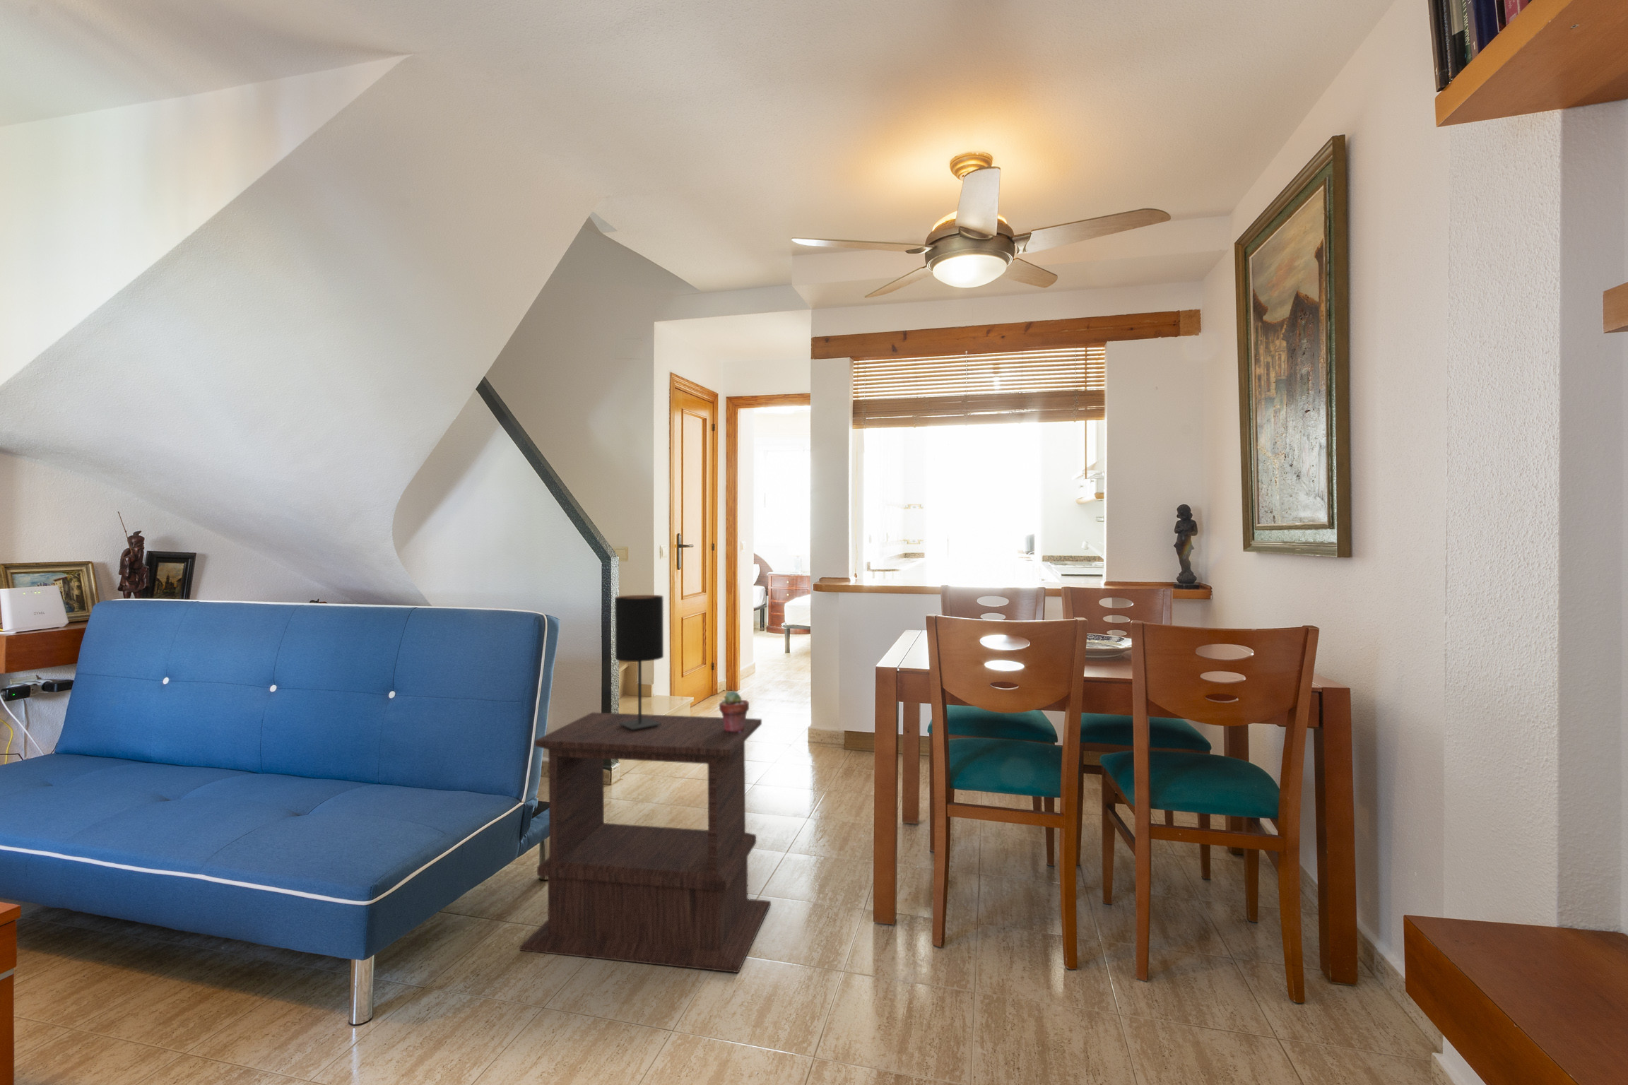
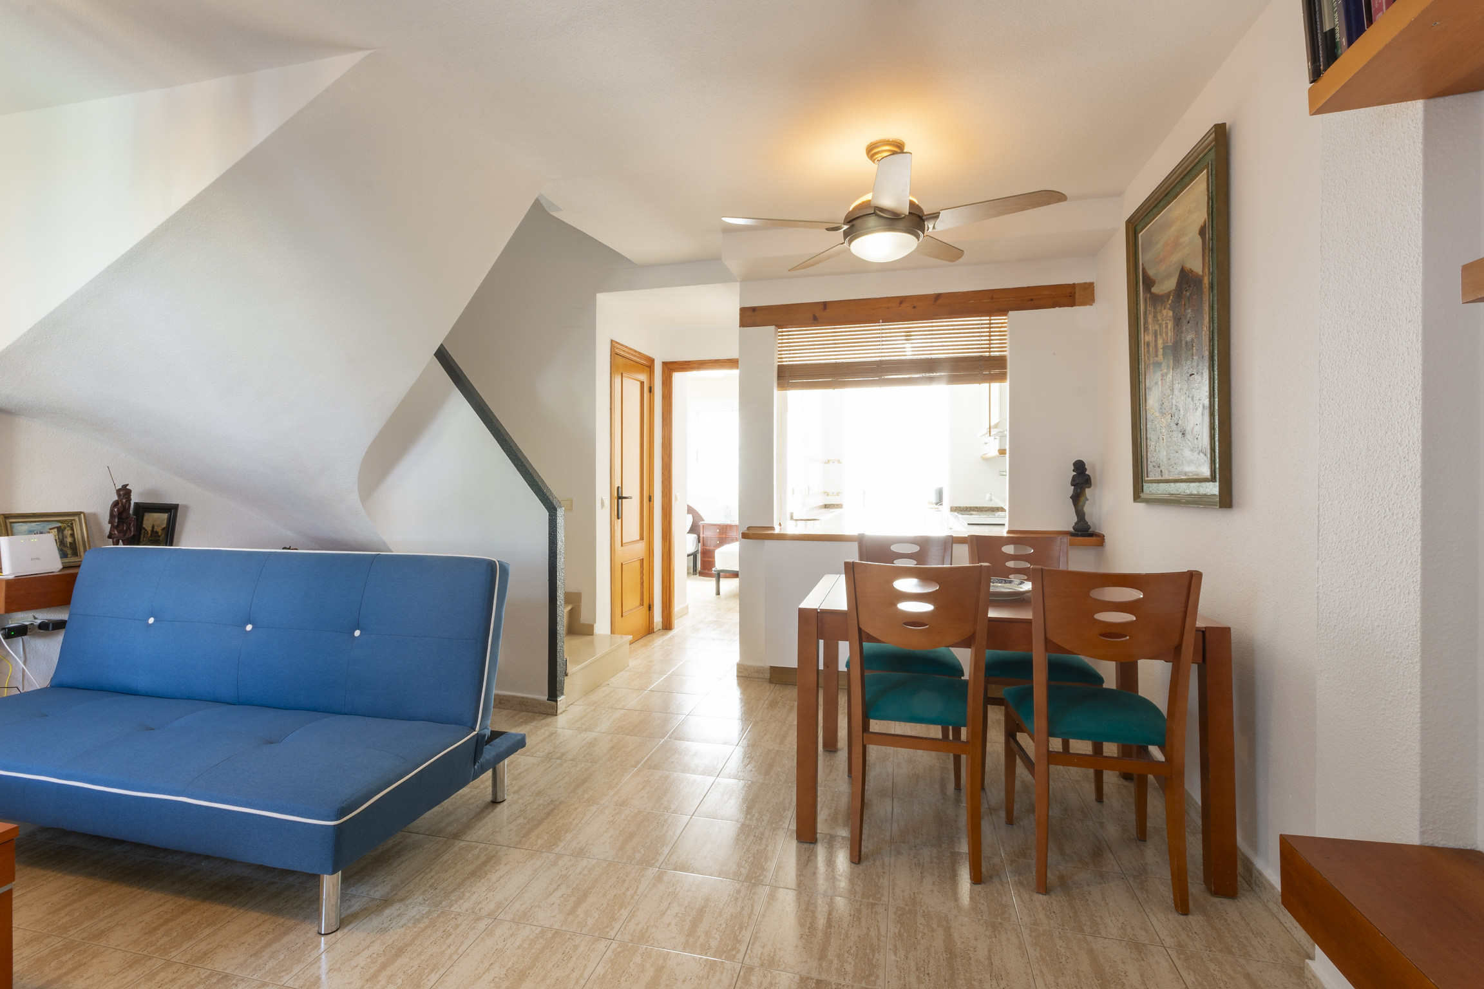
- side table (652, 827)
- table lamp (640, 660)
- potted succulent (734, 710)
